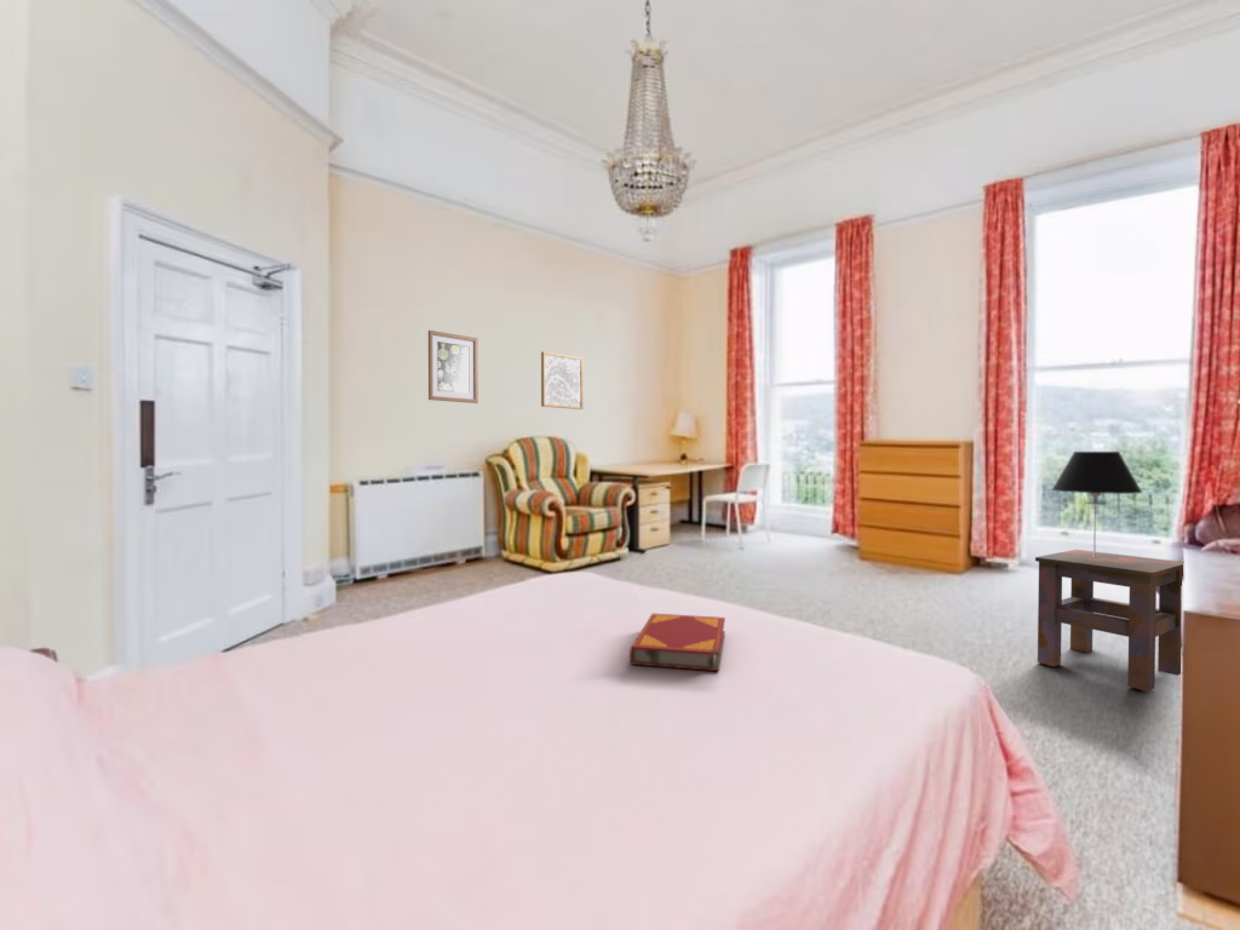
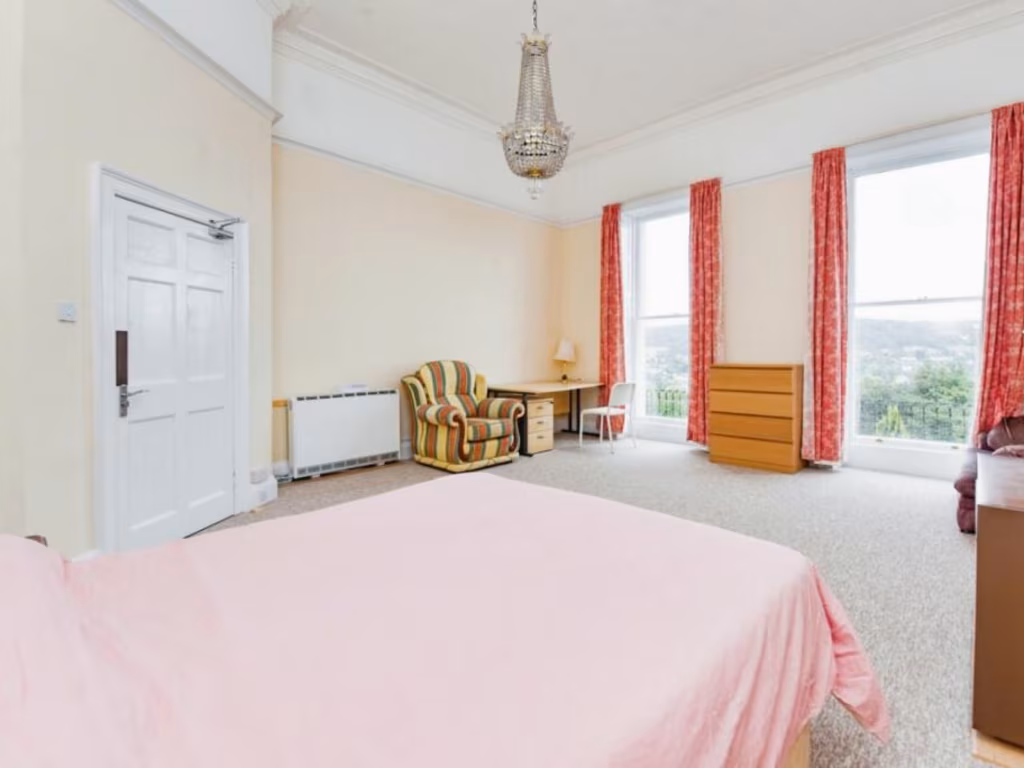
- wall art (562, 381)
- table lamp (1095, 504)
- wall art (453, 367)
- side table (1109, 613)
- hardback book (681, 638)
